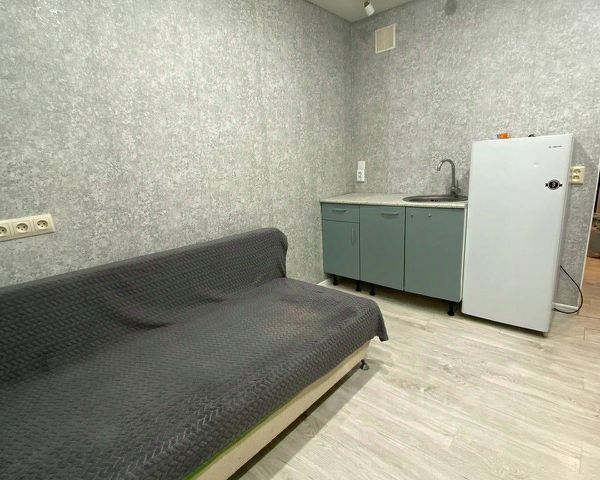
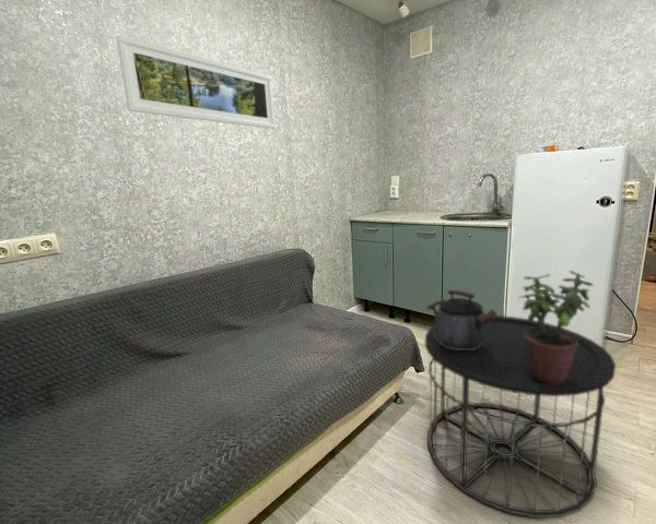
+ side table (501, 397)
+ kettle (459, 317)
+ potted plant (555, 327)
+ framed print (210, 91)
